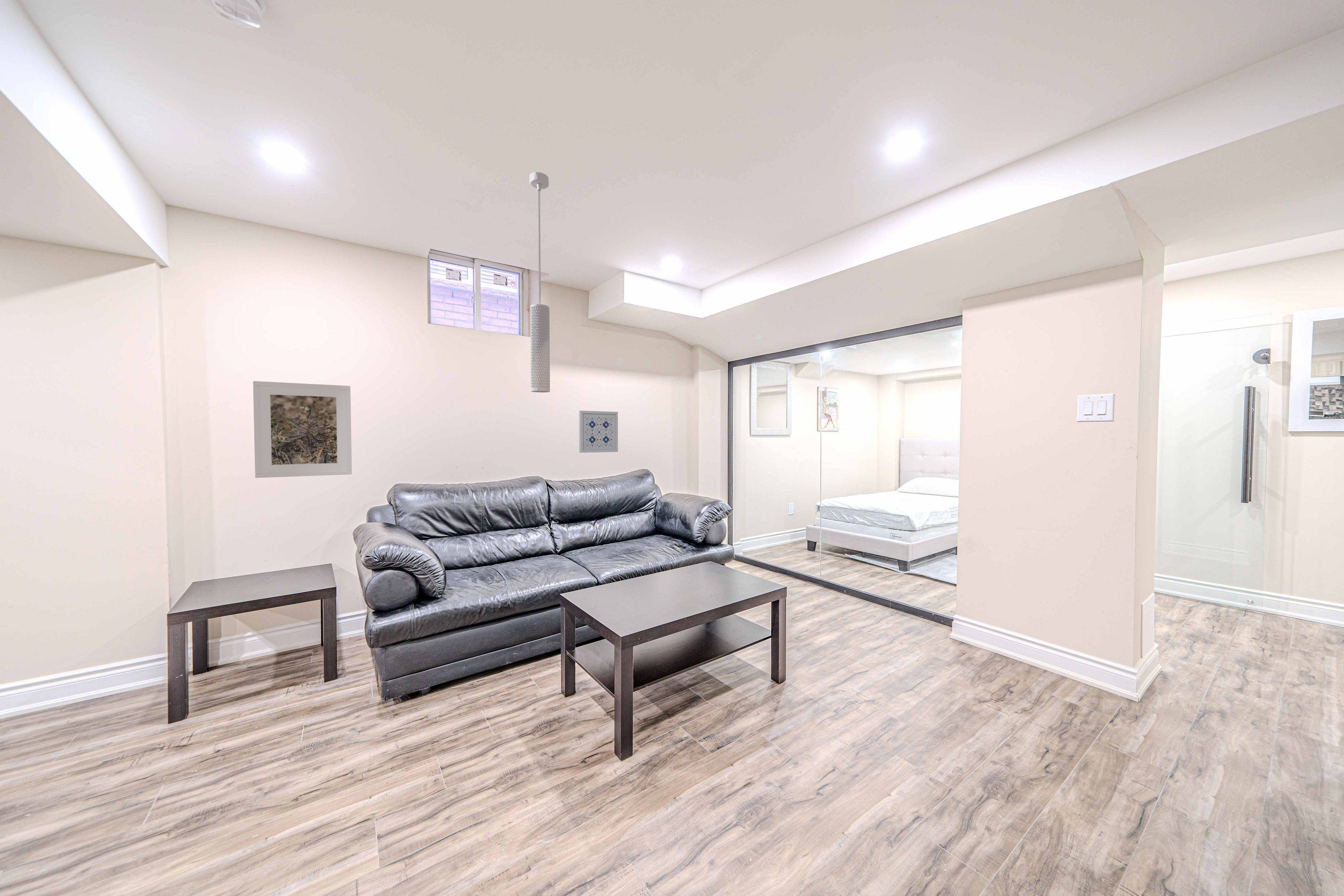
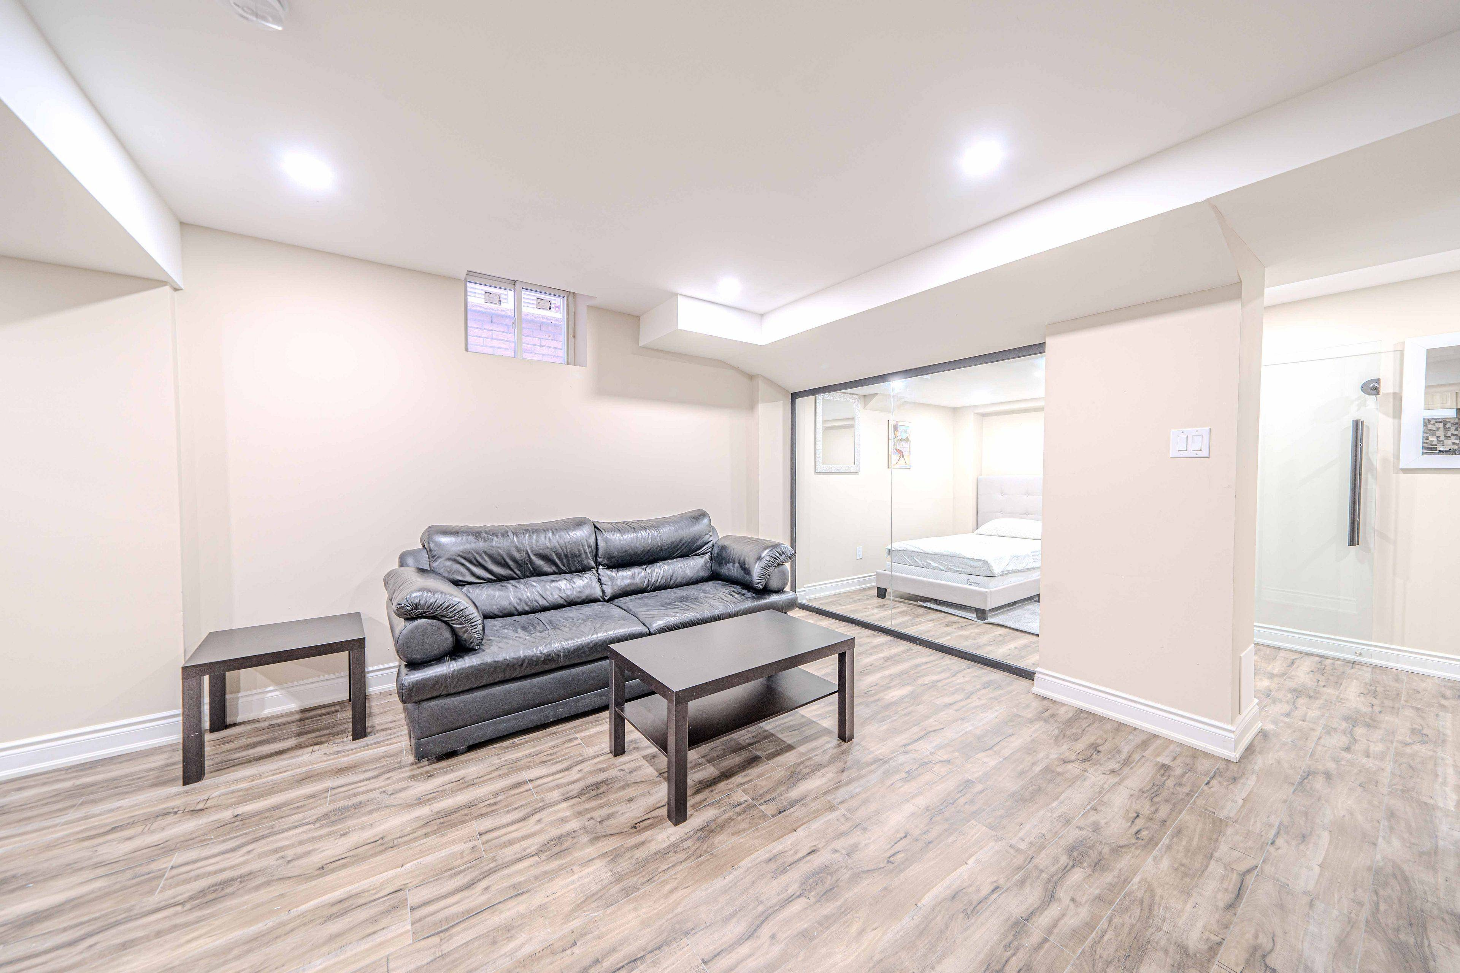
- wall art (599, 432)
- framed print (305, 430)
- pendant light (540, 285)
